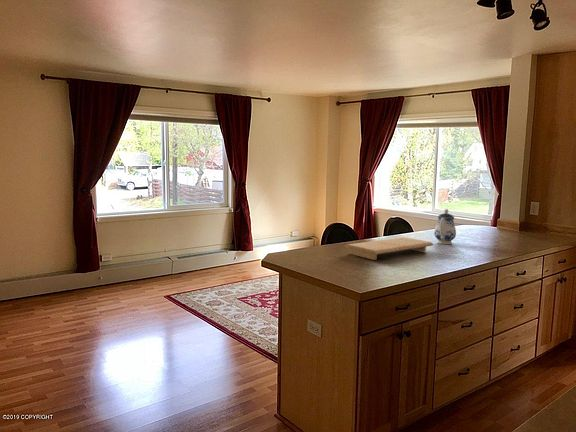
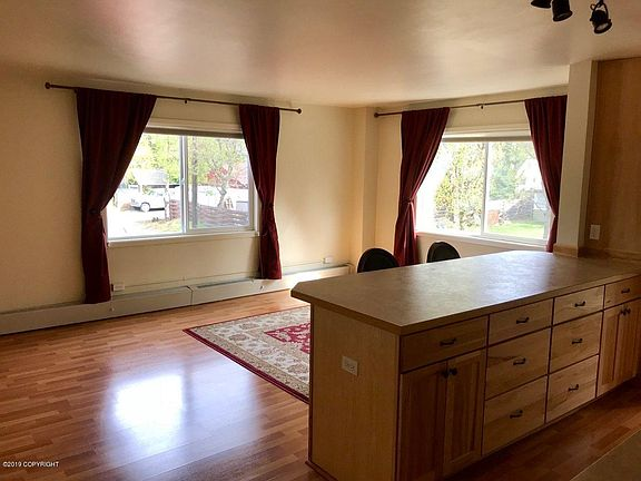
- cutting board (389, 247)
- teapot (445, 226)
